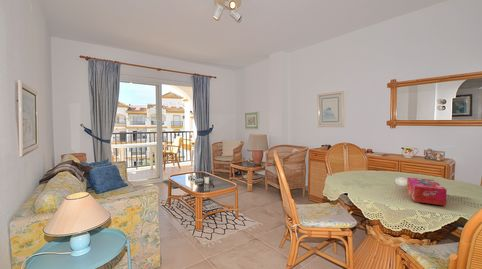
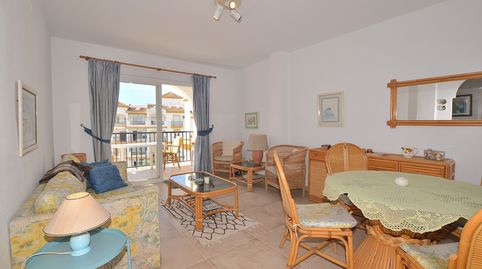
- tissue box (424, 190)
